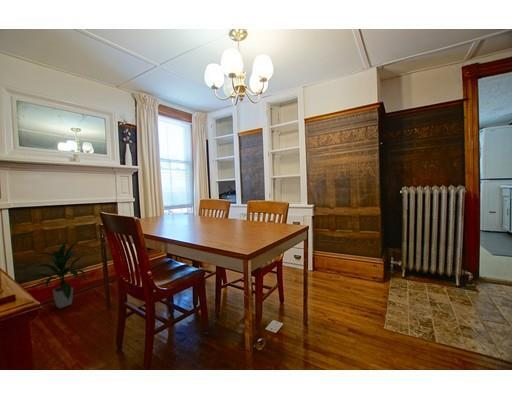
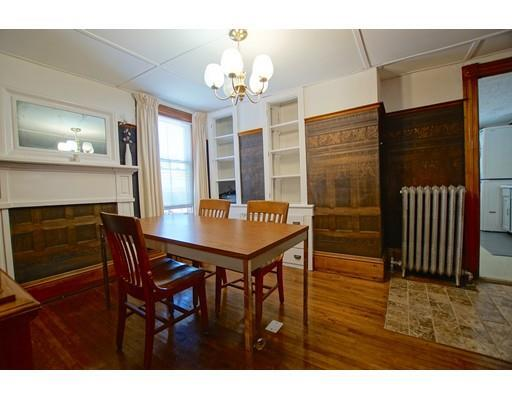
- indoor plant (61, 274)
